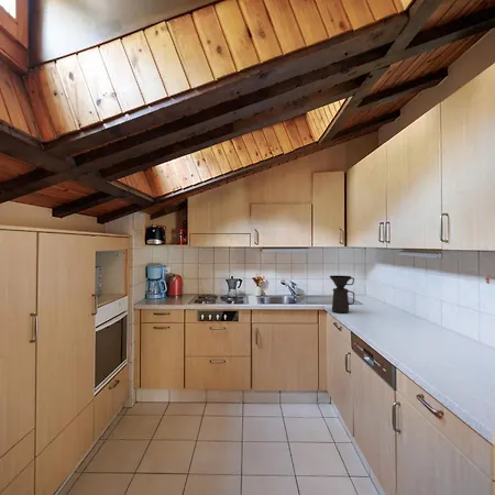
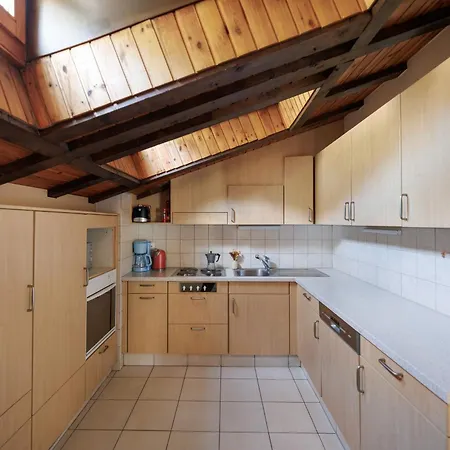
- coffee maker (340, 294)
